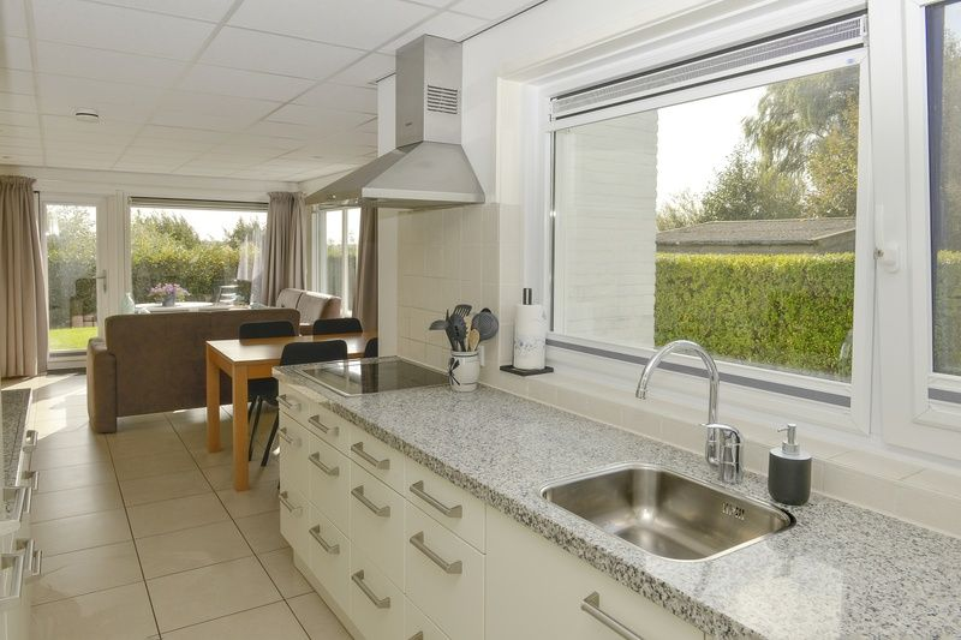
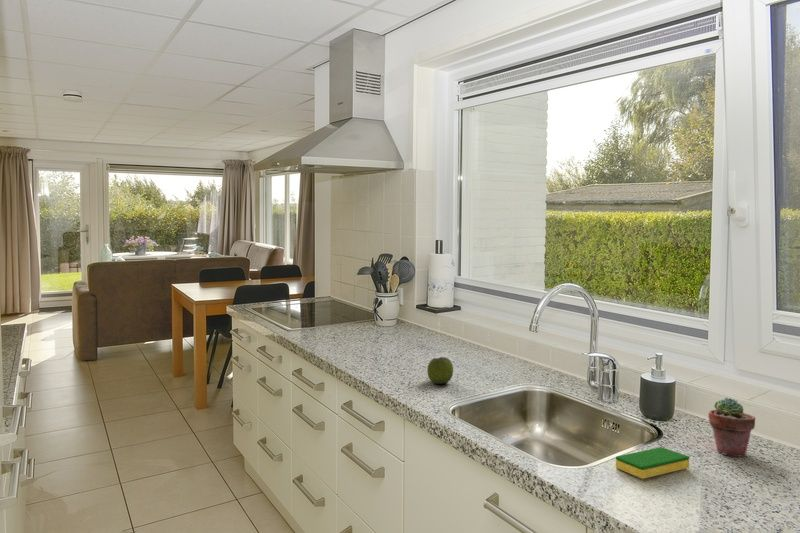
+ potted succulent (731, 425)
+ dish sponge (652, 462)
+ apple (440, 369)
